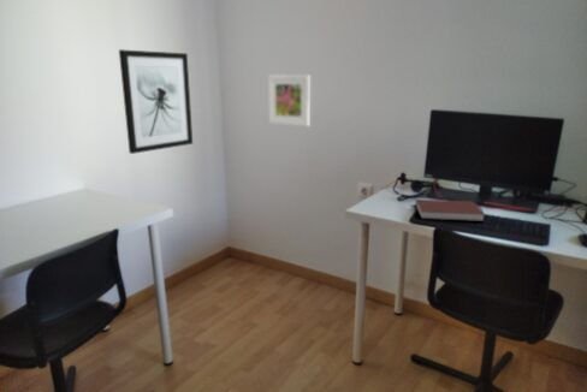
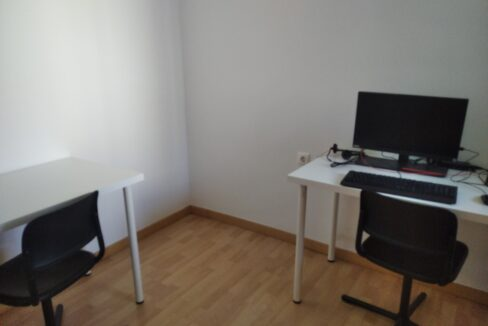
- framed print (289, 100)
- wall art (159, 101)
- notebook (447, 209)
